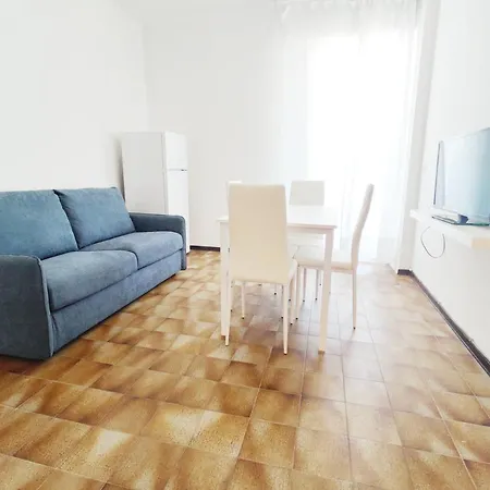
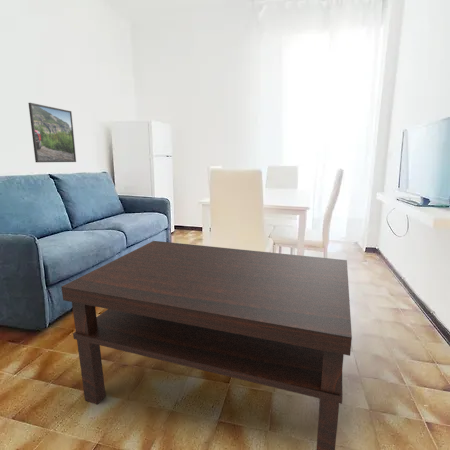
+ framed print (54, 135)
+ coffee table (218, 328)
